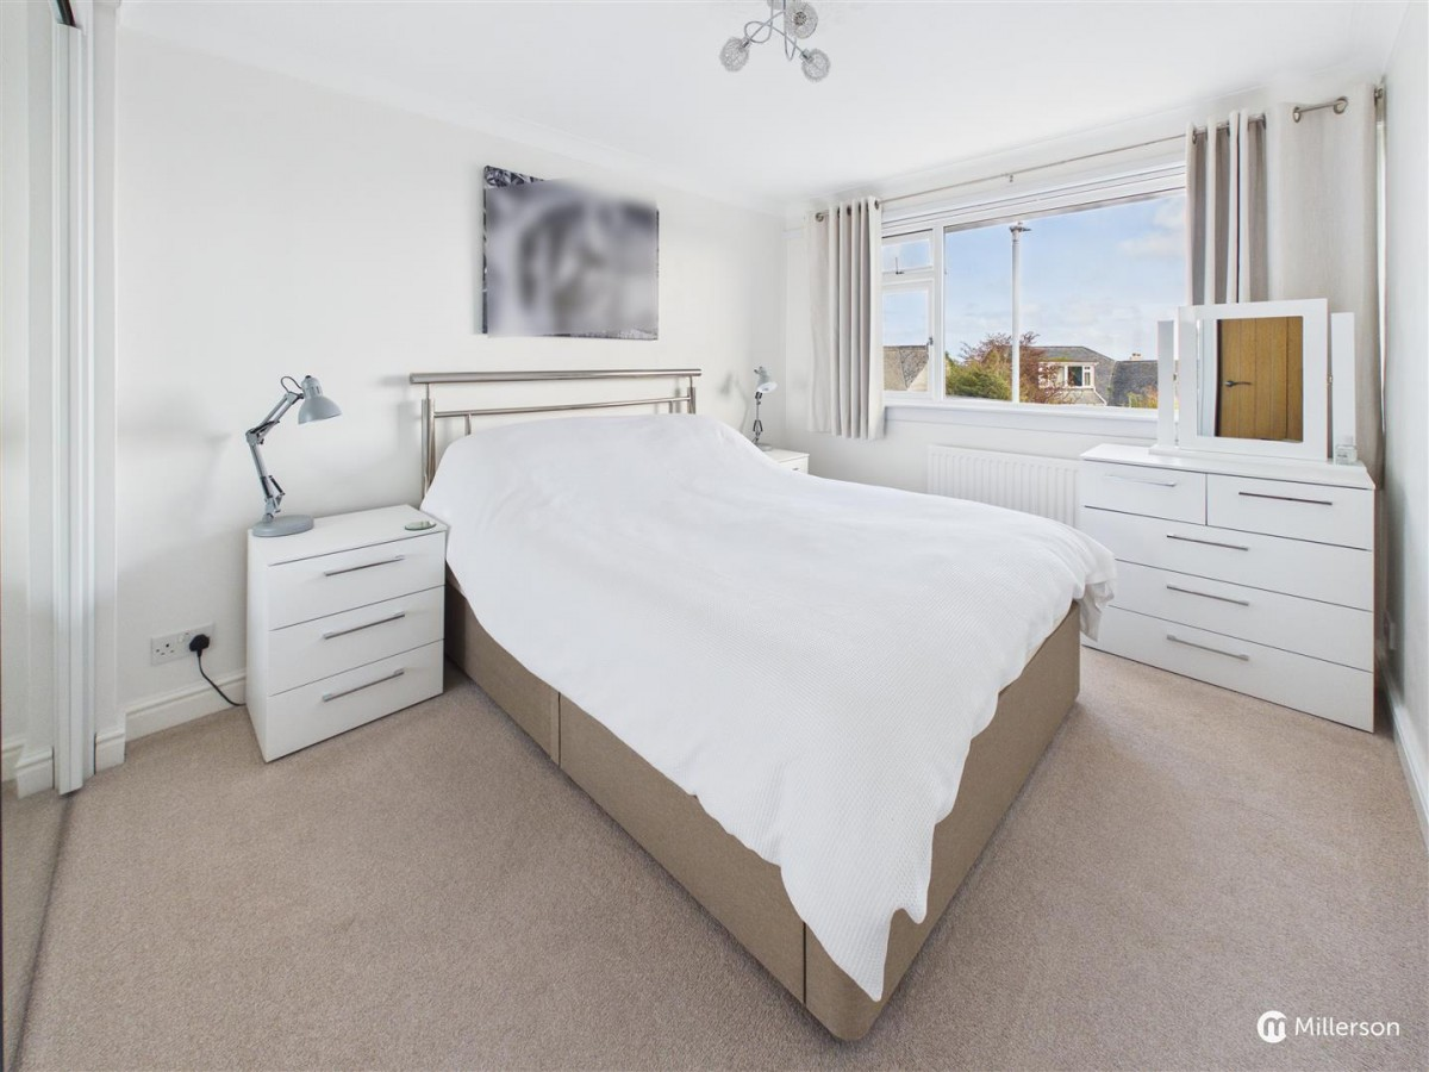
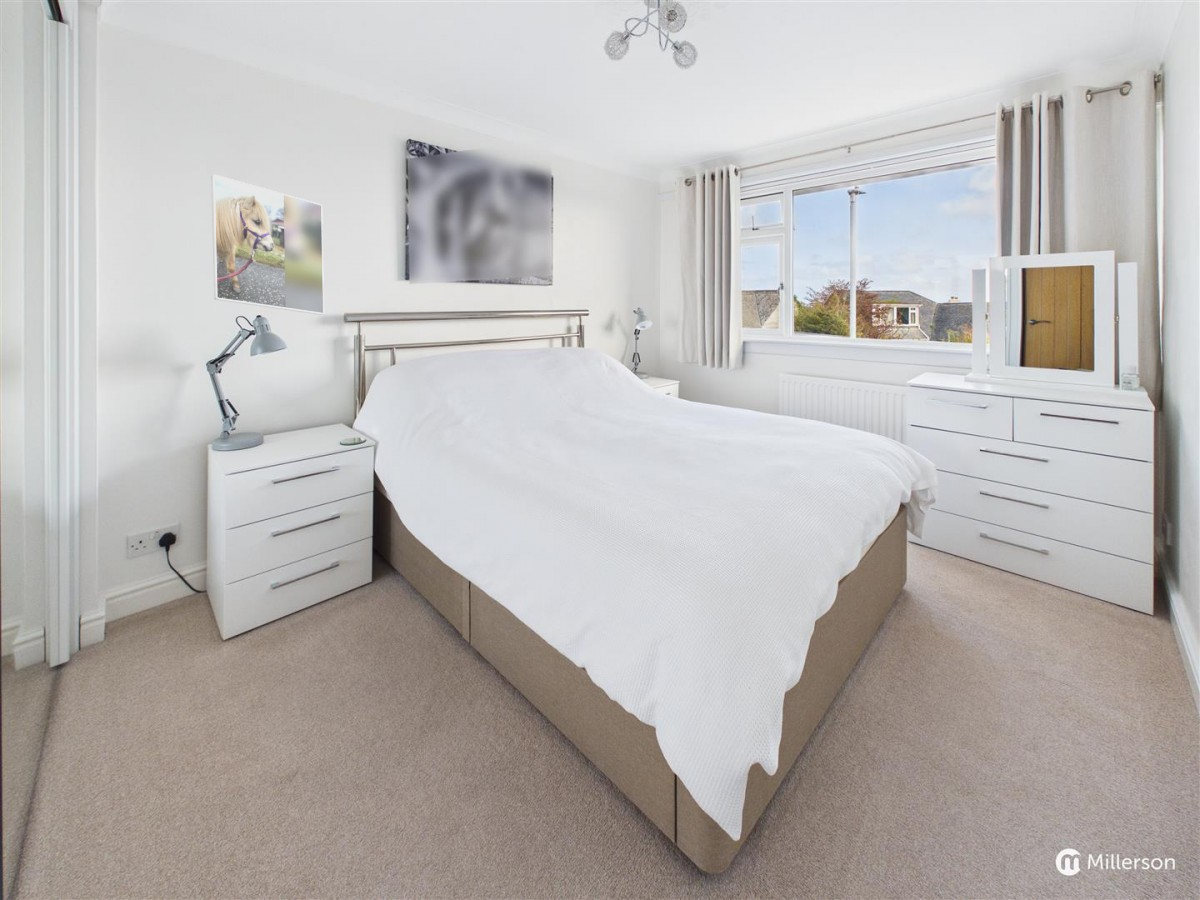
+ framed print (271, 249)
